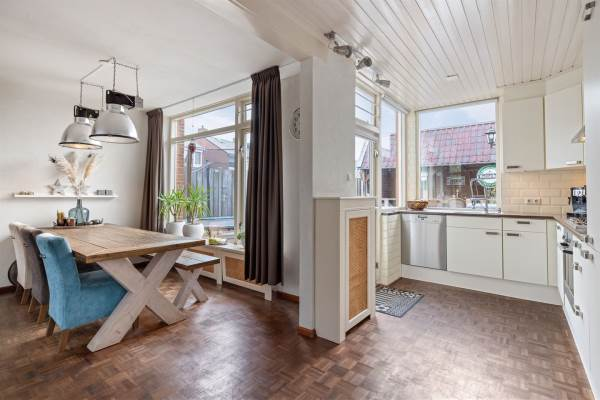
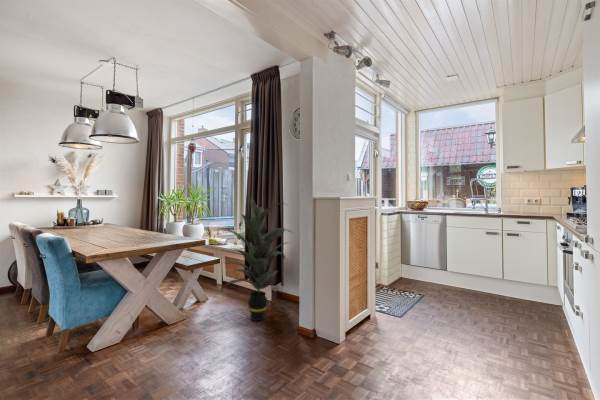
+ indoor plant (256, 256)
